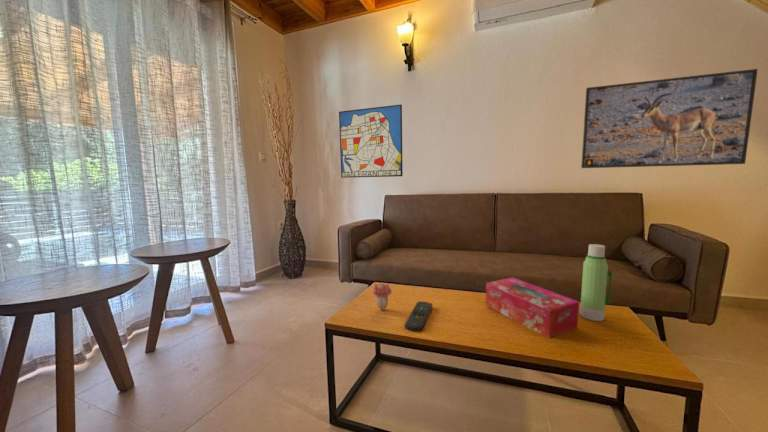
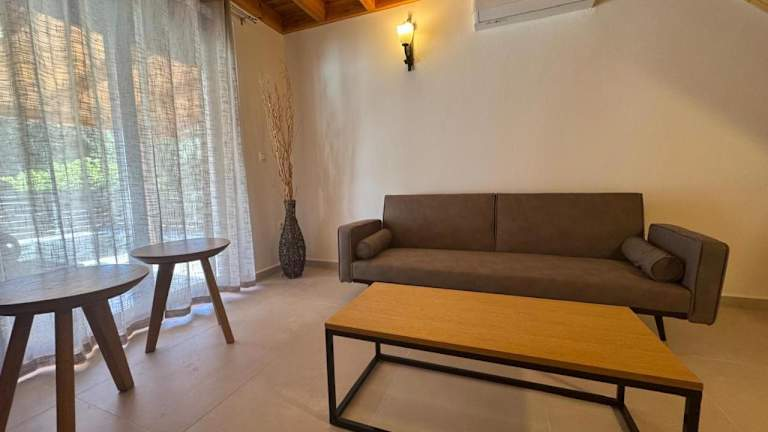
- water bottle (595, 281)
- tissue box (528, 303)
- wall art (369, 143)
- remote control (419, 314)
- anatomical model (382, 296)
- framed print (660, 123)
